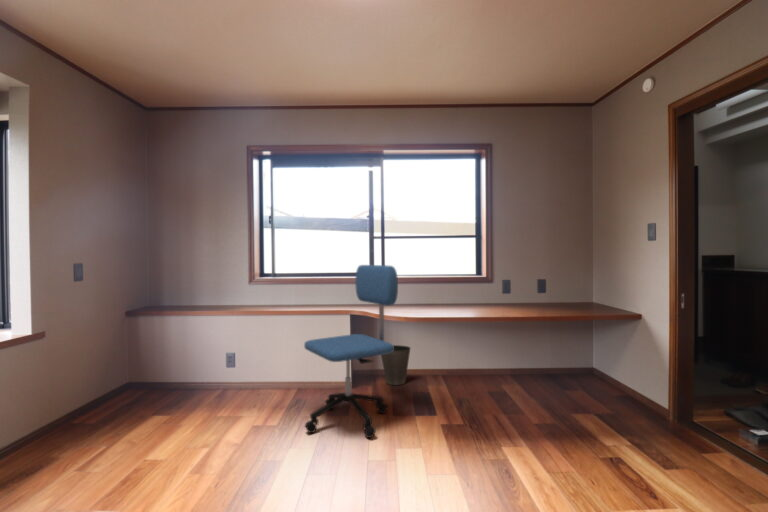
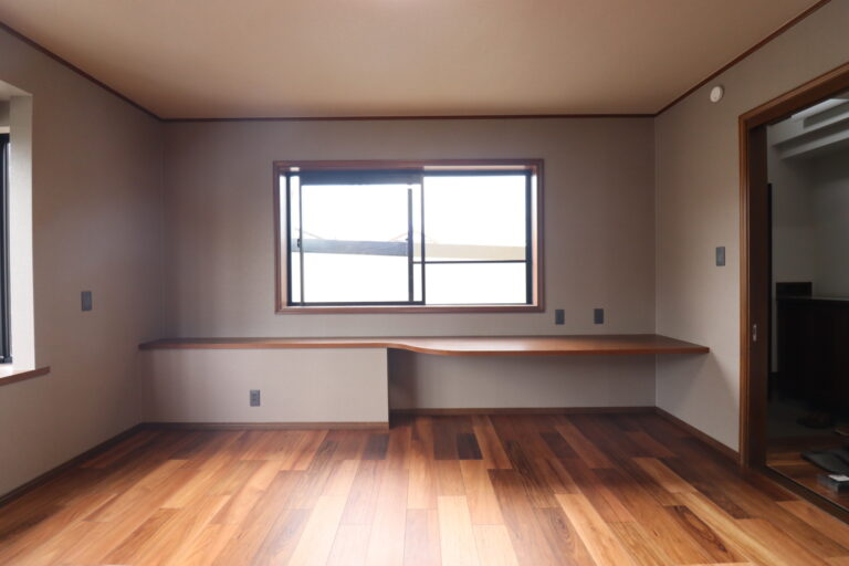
- office chair (347, 343)
- waste basket (395, 365)
